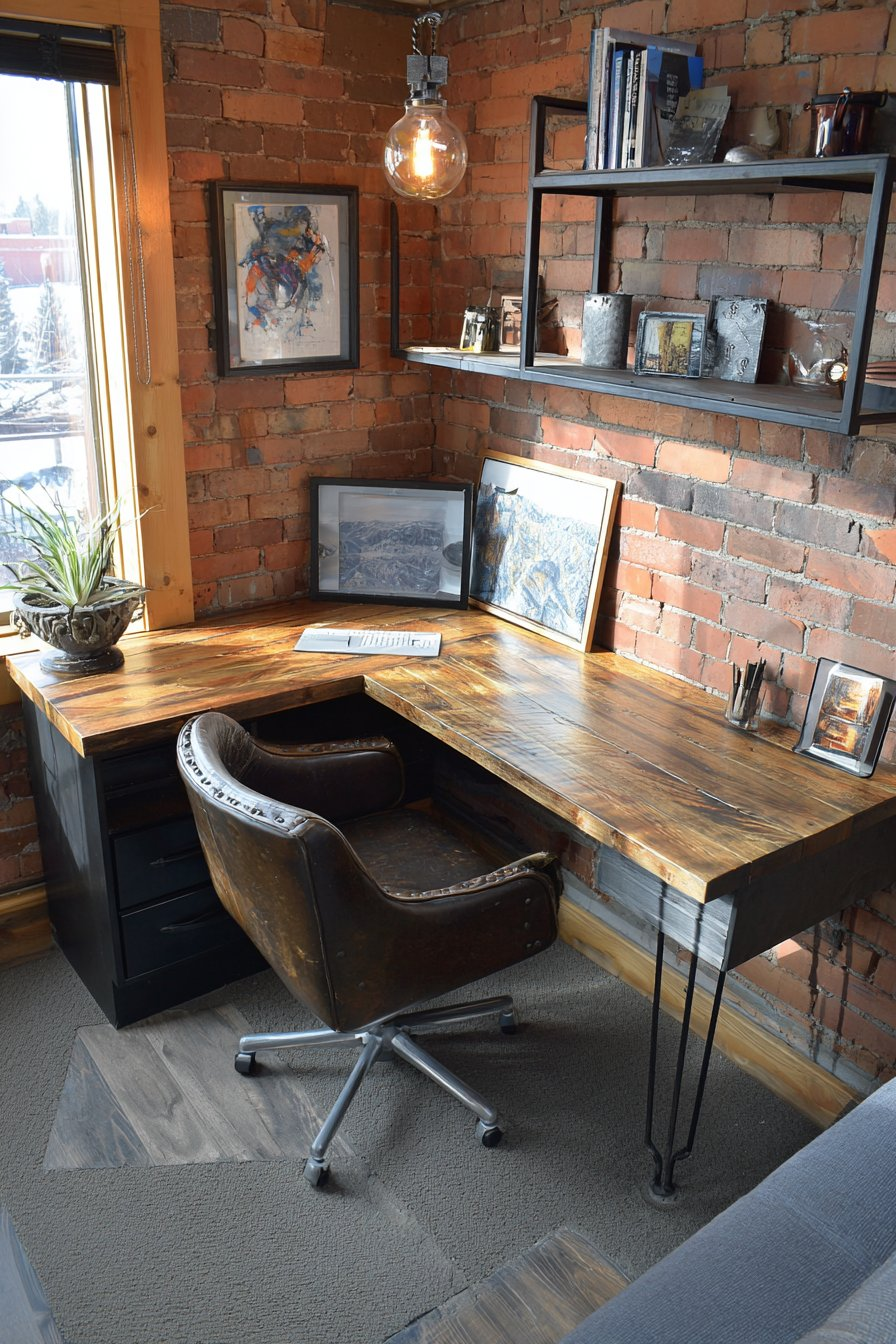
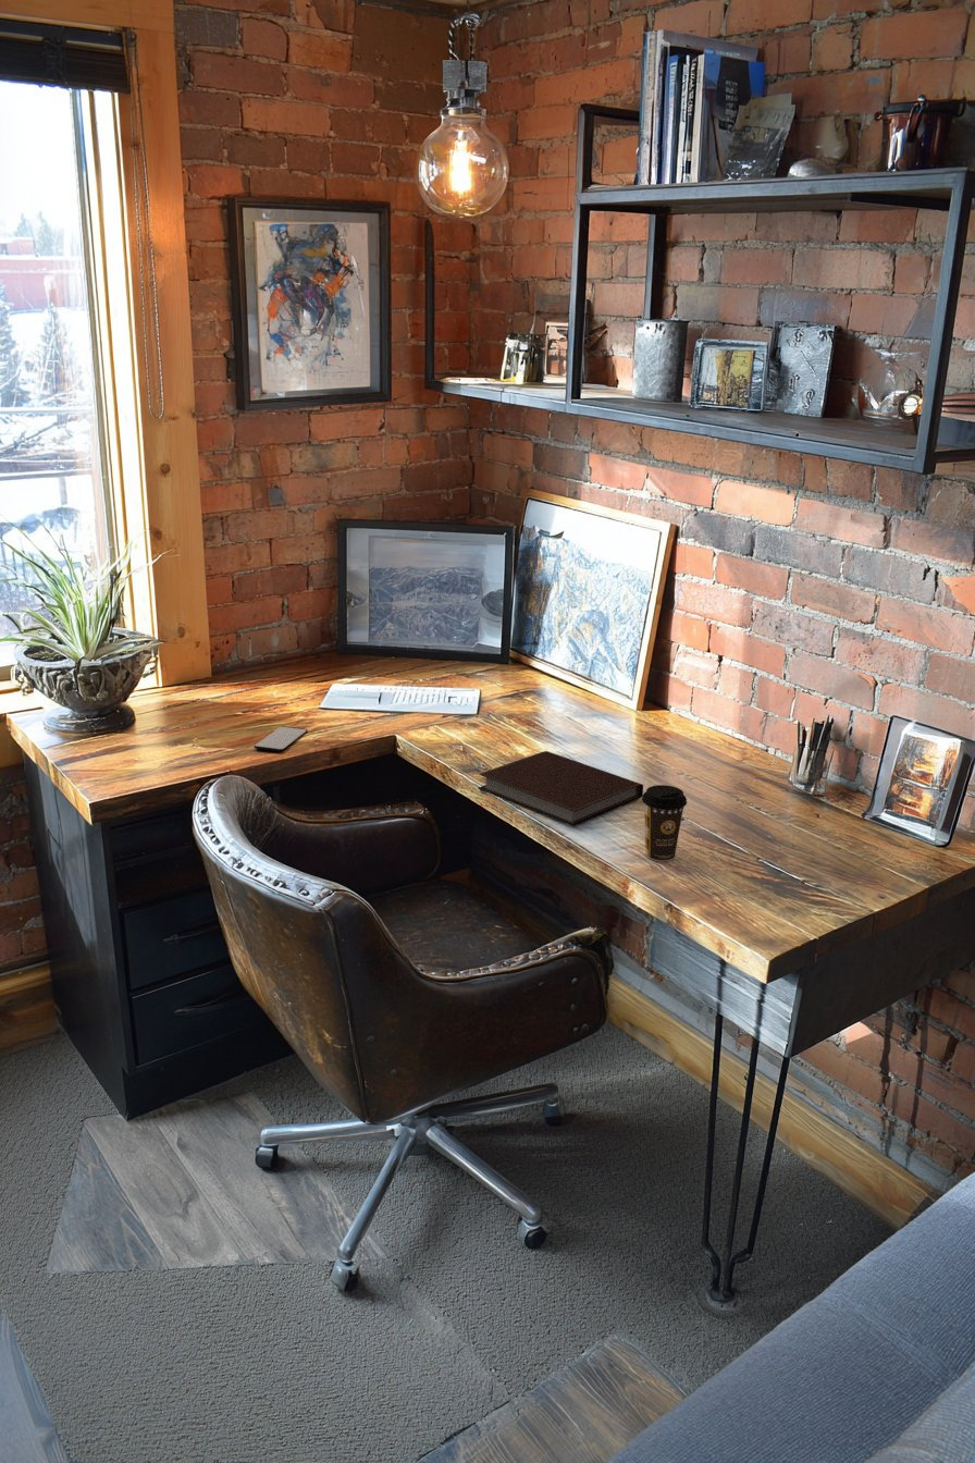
+ coffee cup (662, 823)
+ notebook (559, 785)
+ smartphone (281, 738)
